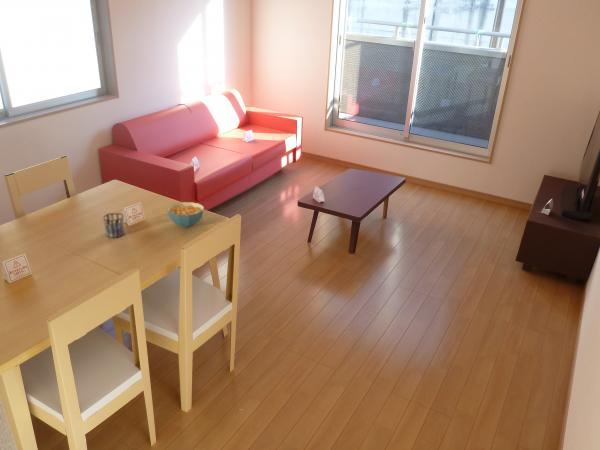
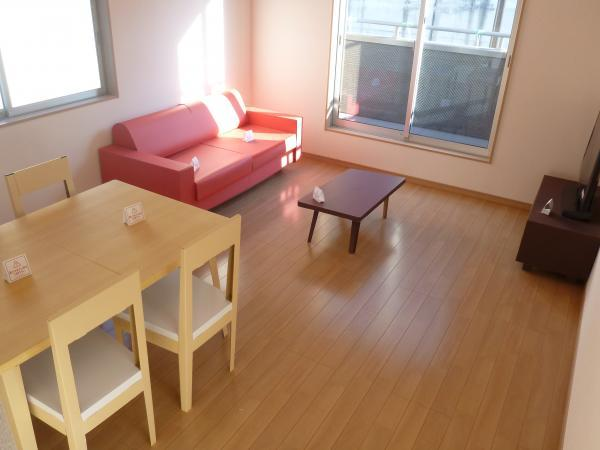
- cup (114, 225)
- cereal bowl (186, 216)
